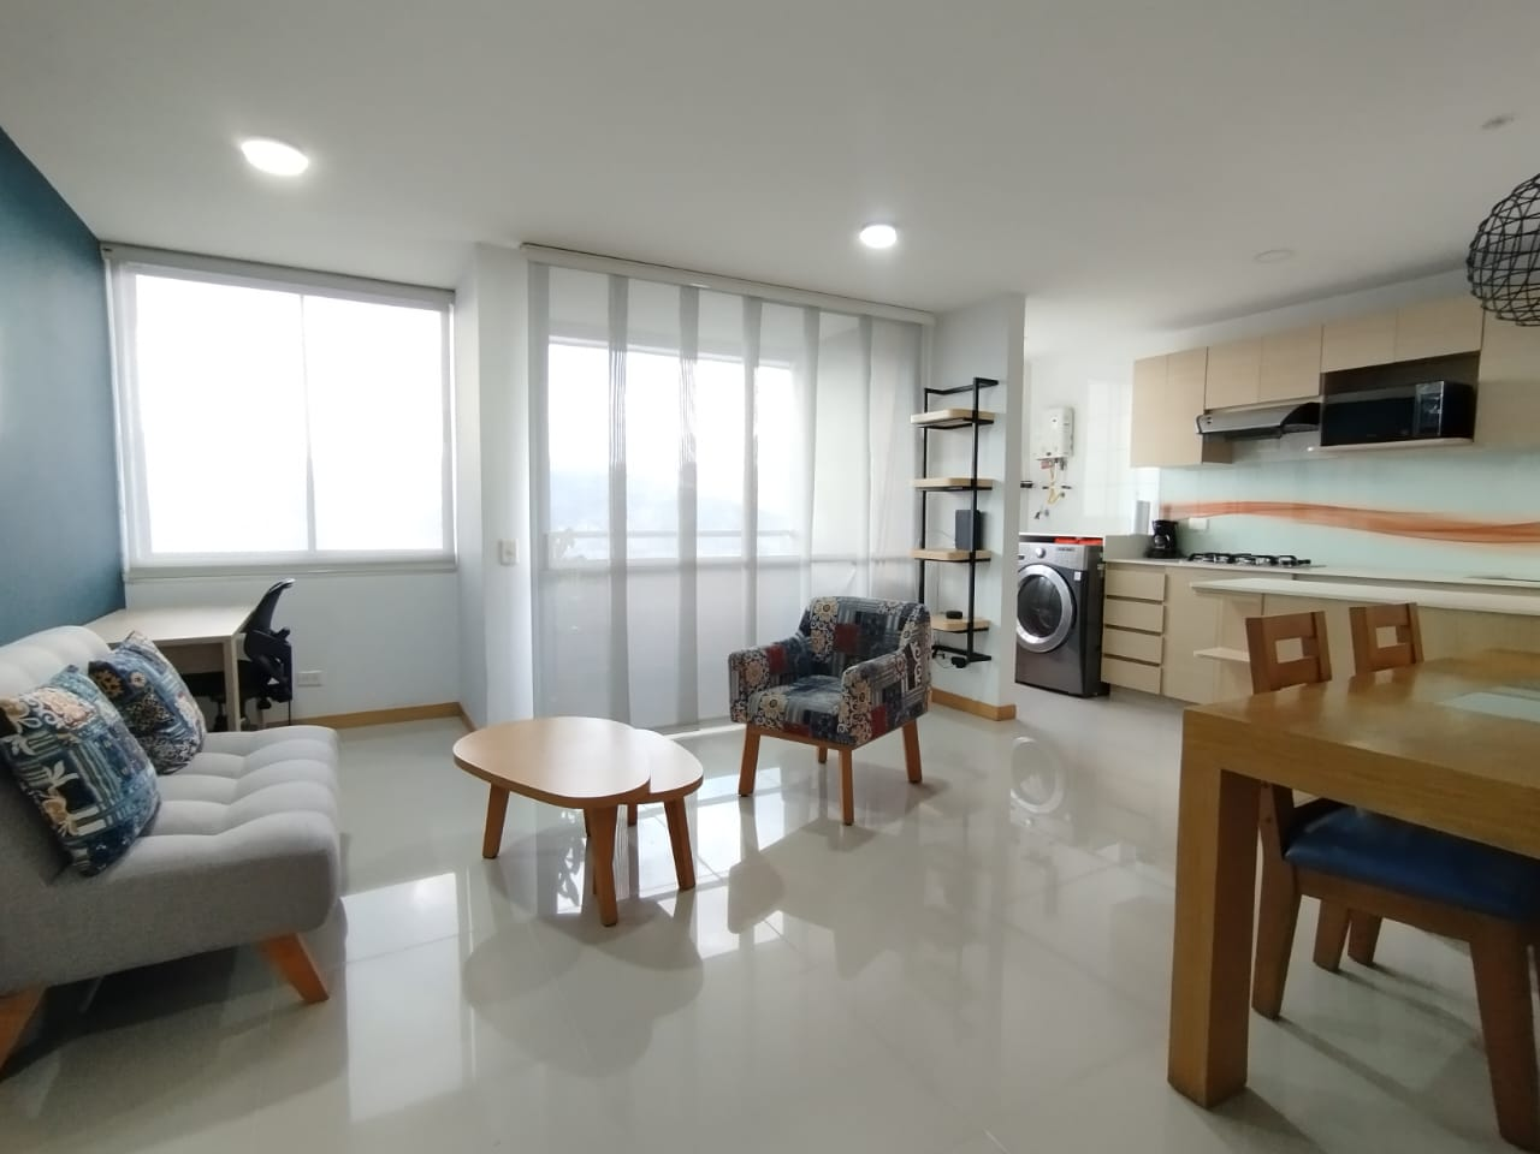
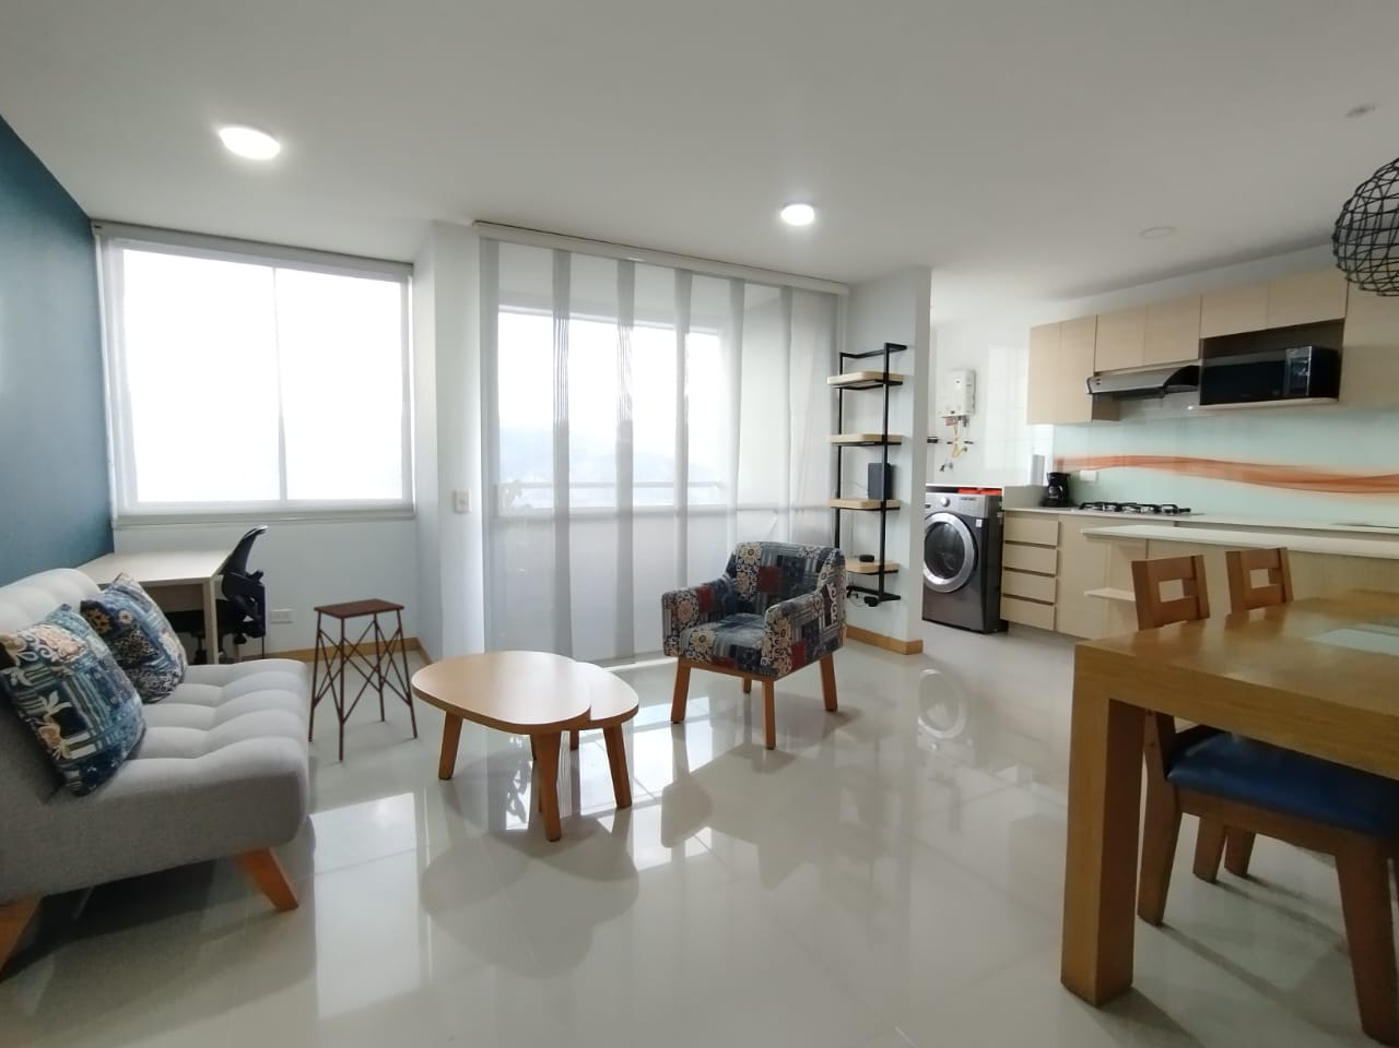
+ side table (360, 673)
